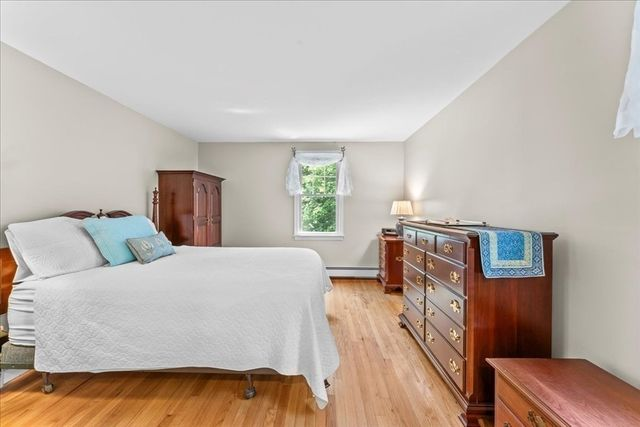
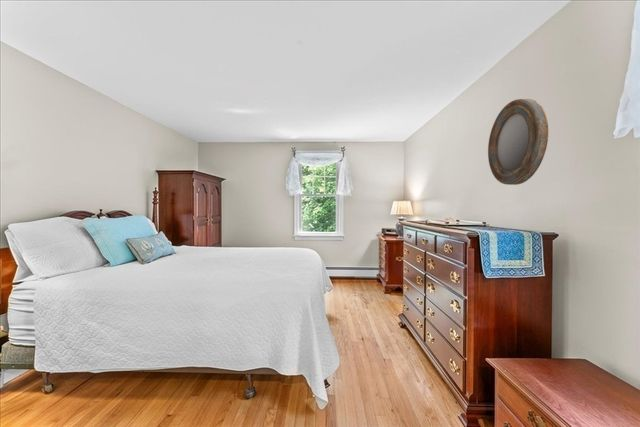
+ home mirror (513, 143)
